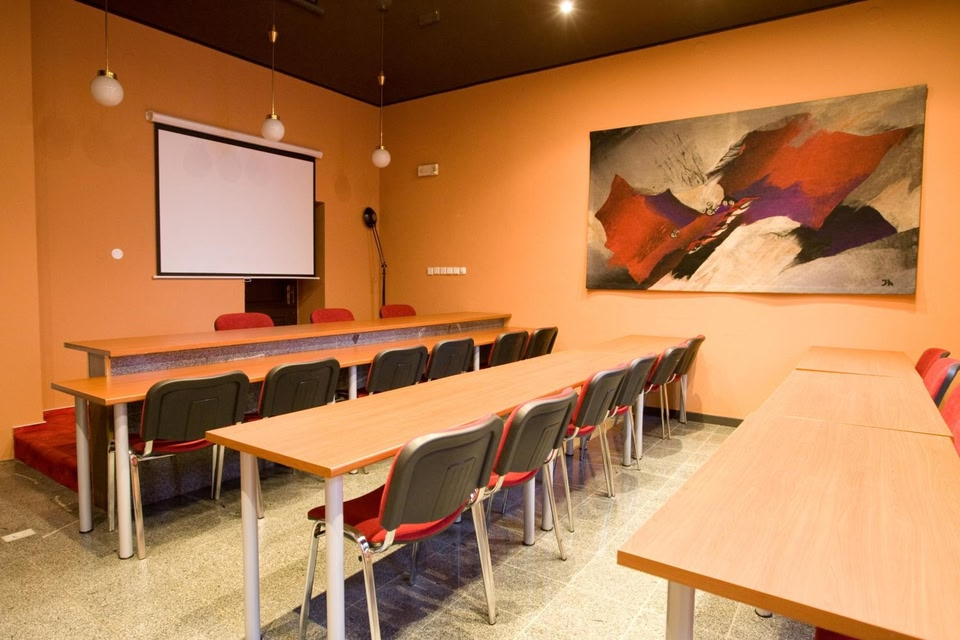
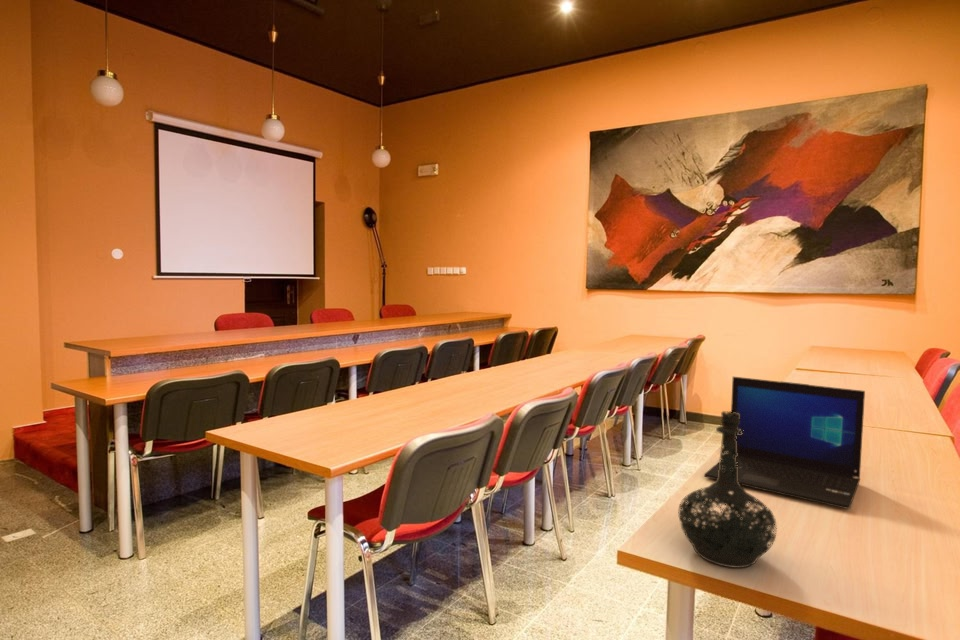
+ bottle (727, 484)
+ laptop (783, 434)
